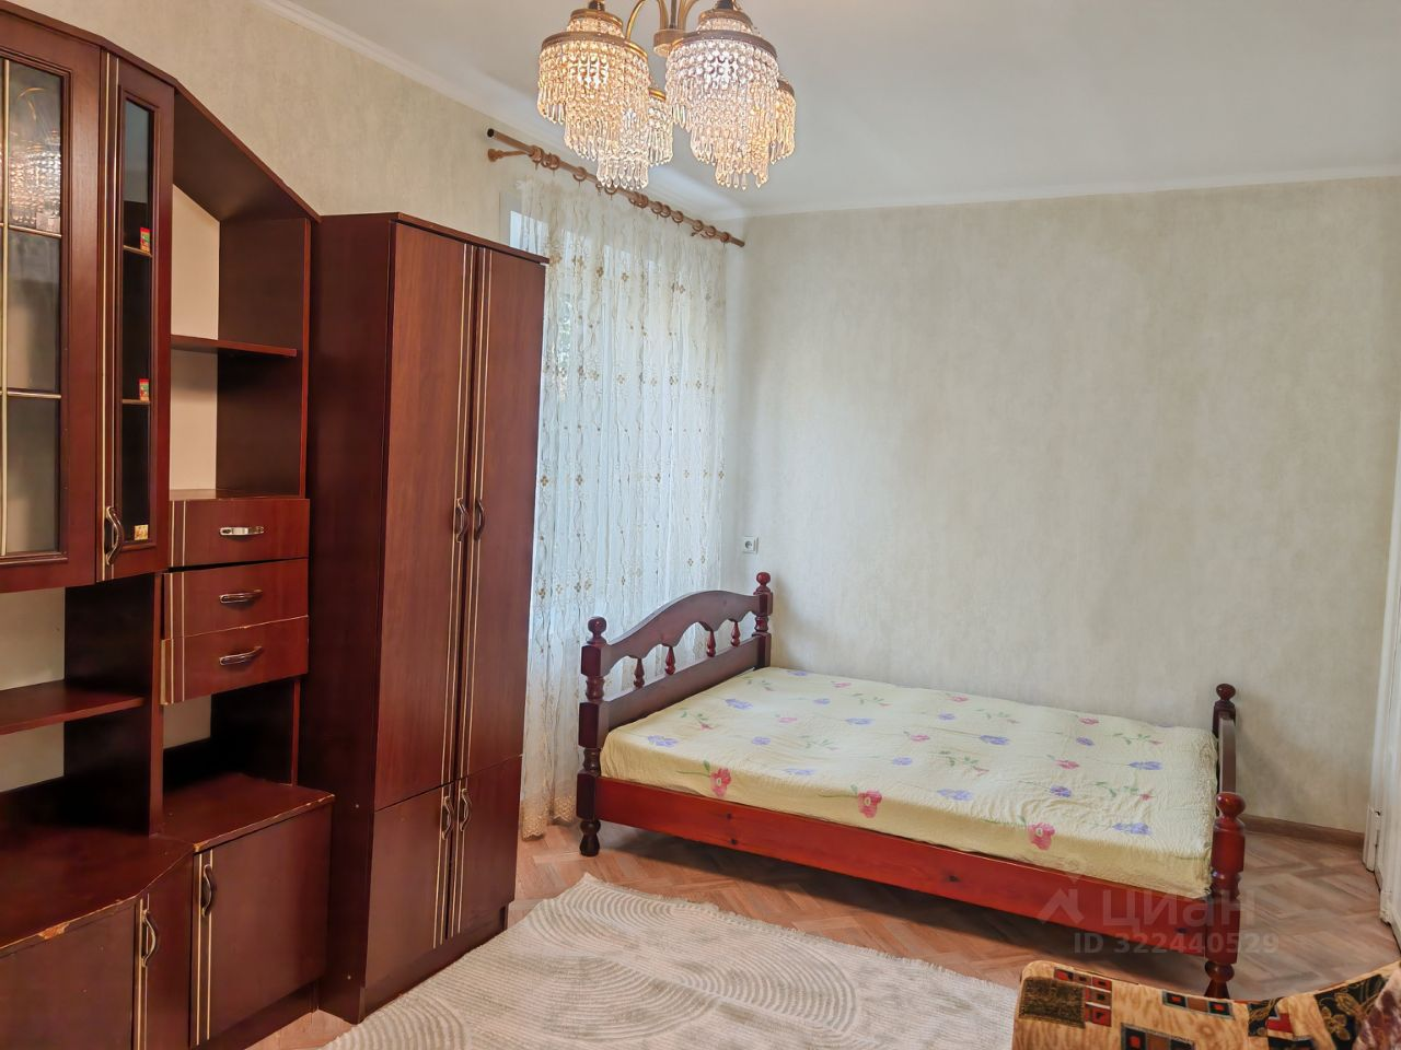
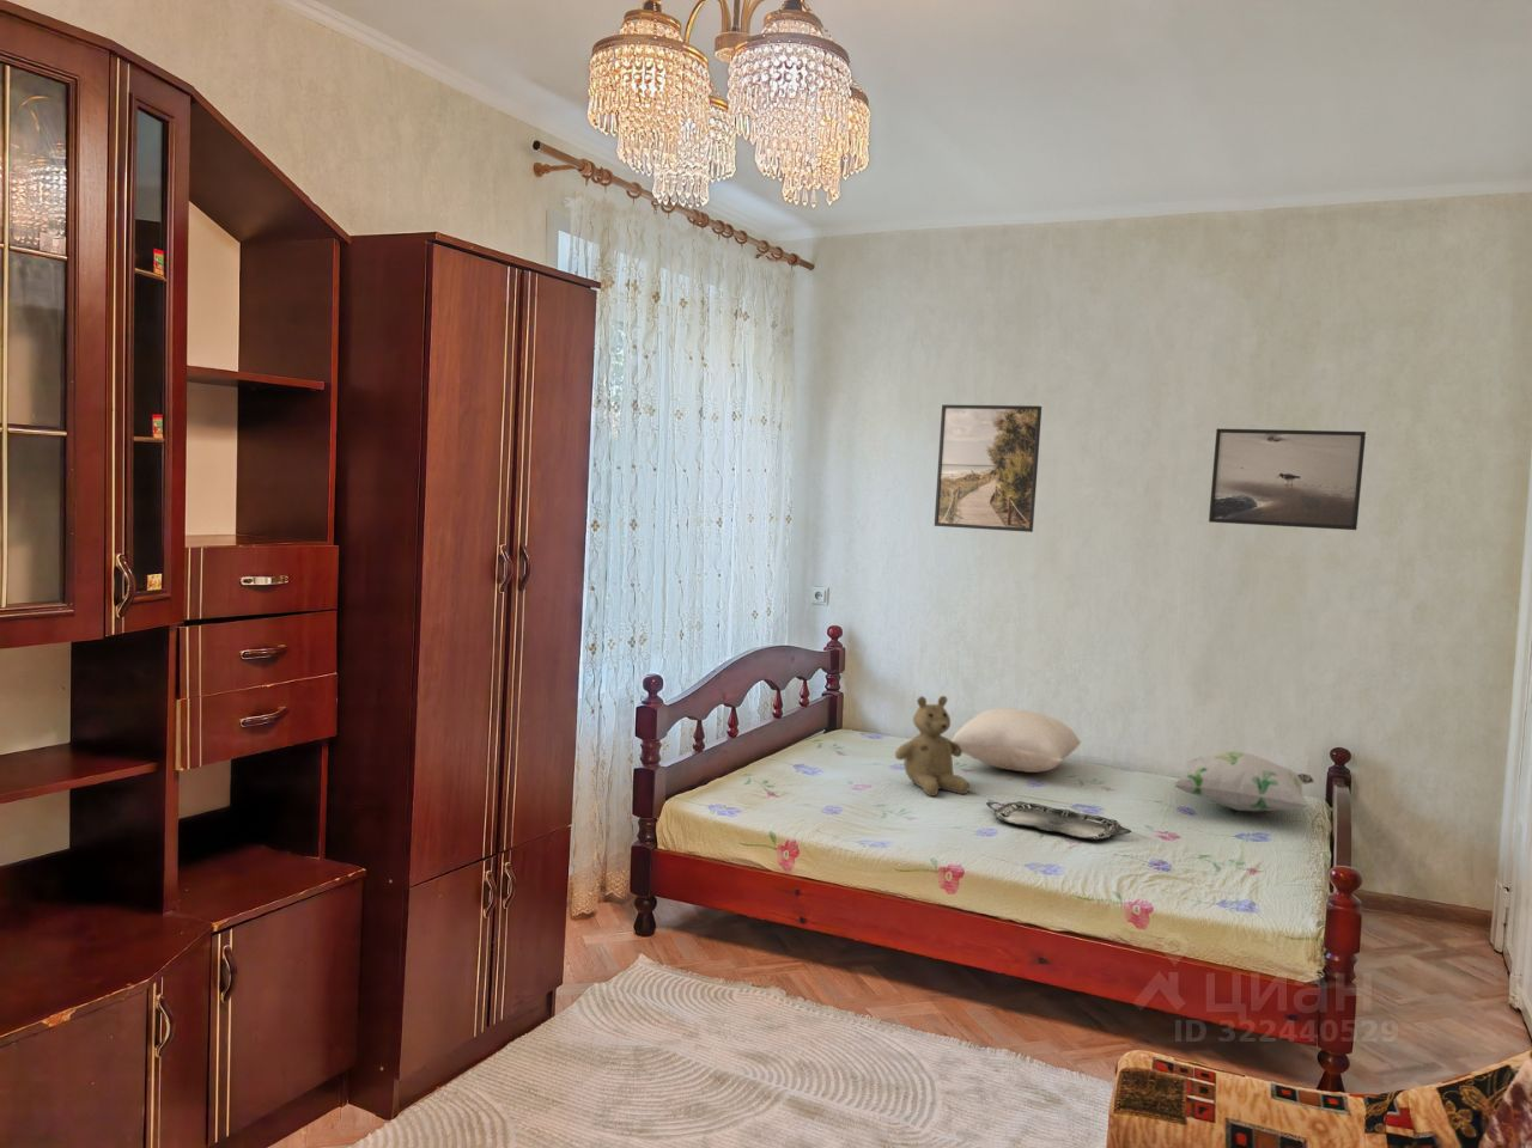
+ teddy bear (936, 744)
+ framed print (1285, 478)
+ pillow (1017, 738)
+ serving tray (1056, 819)
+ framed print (987, 467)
+ decorative pillow (1245, 781)
